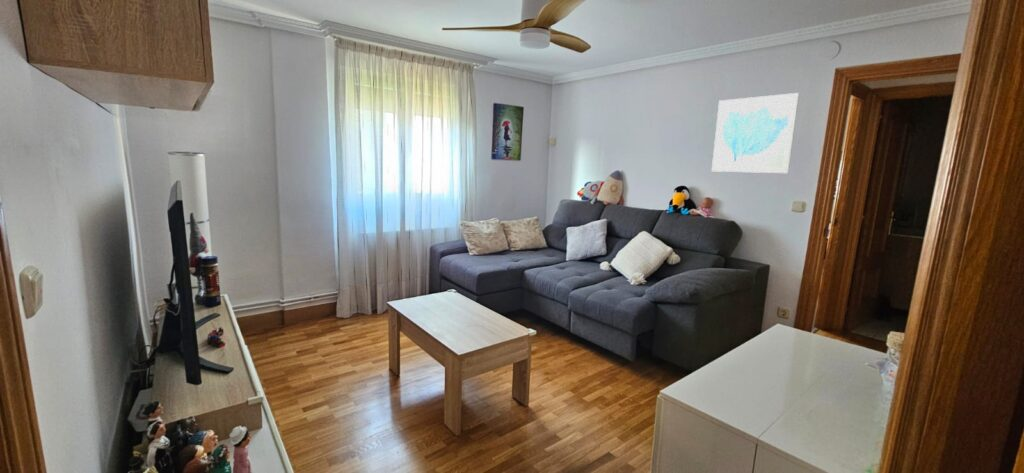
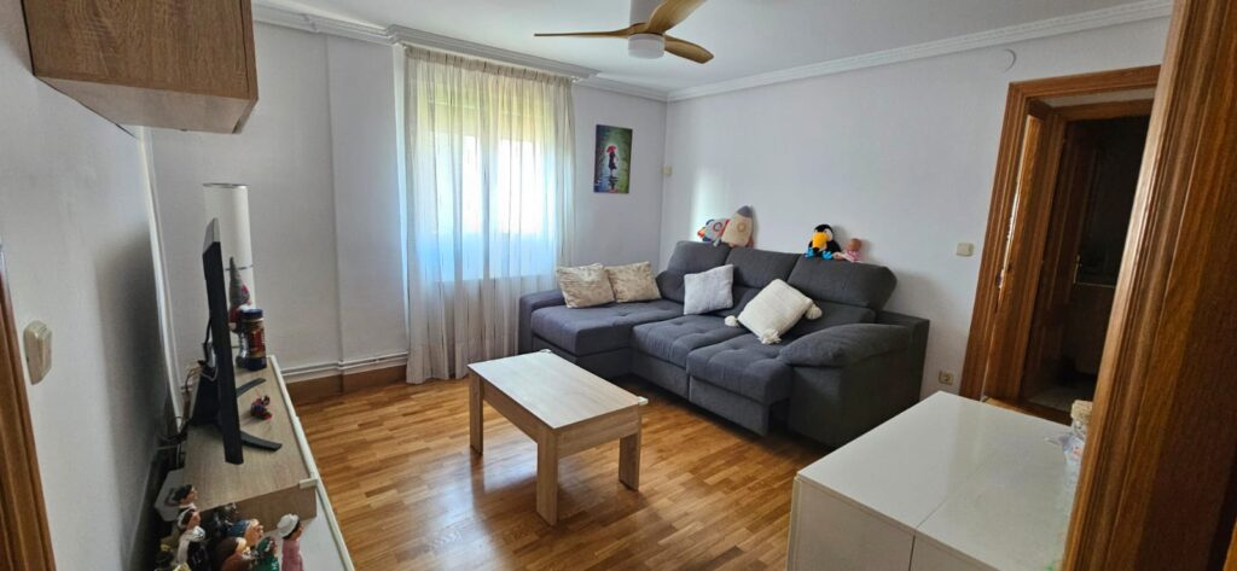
- wall art (752, 135)
